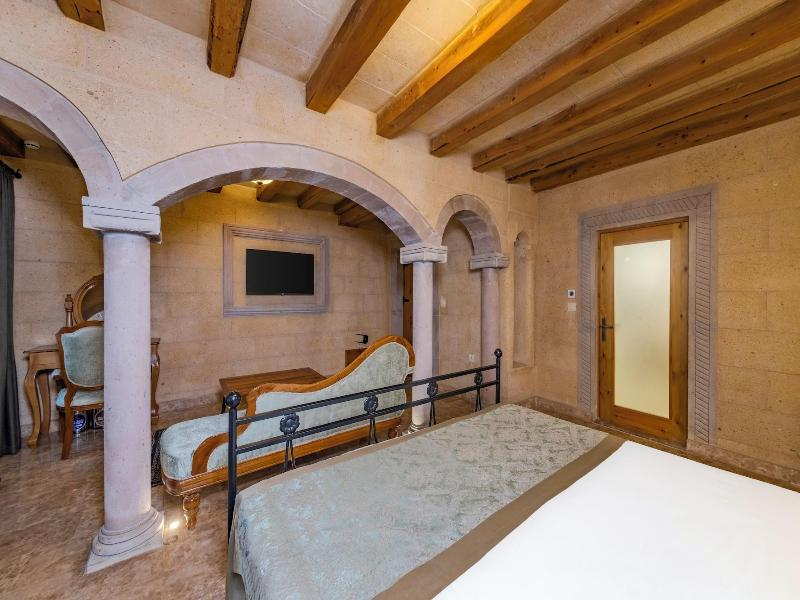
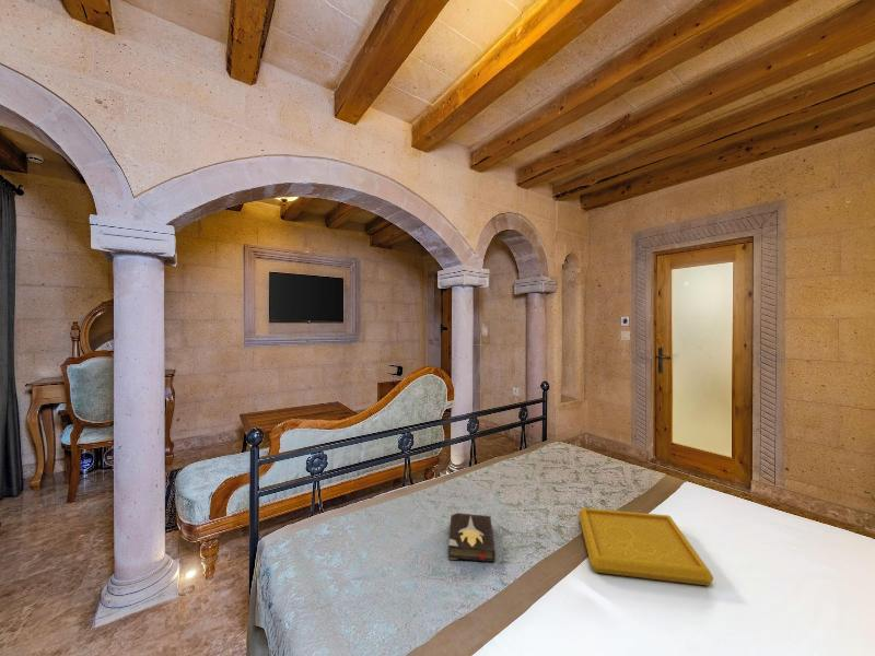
+ serving tray (635, 540)
+ hardback book (470, 534)
